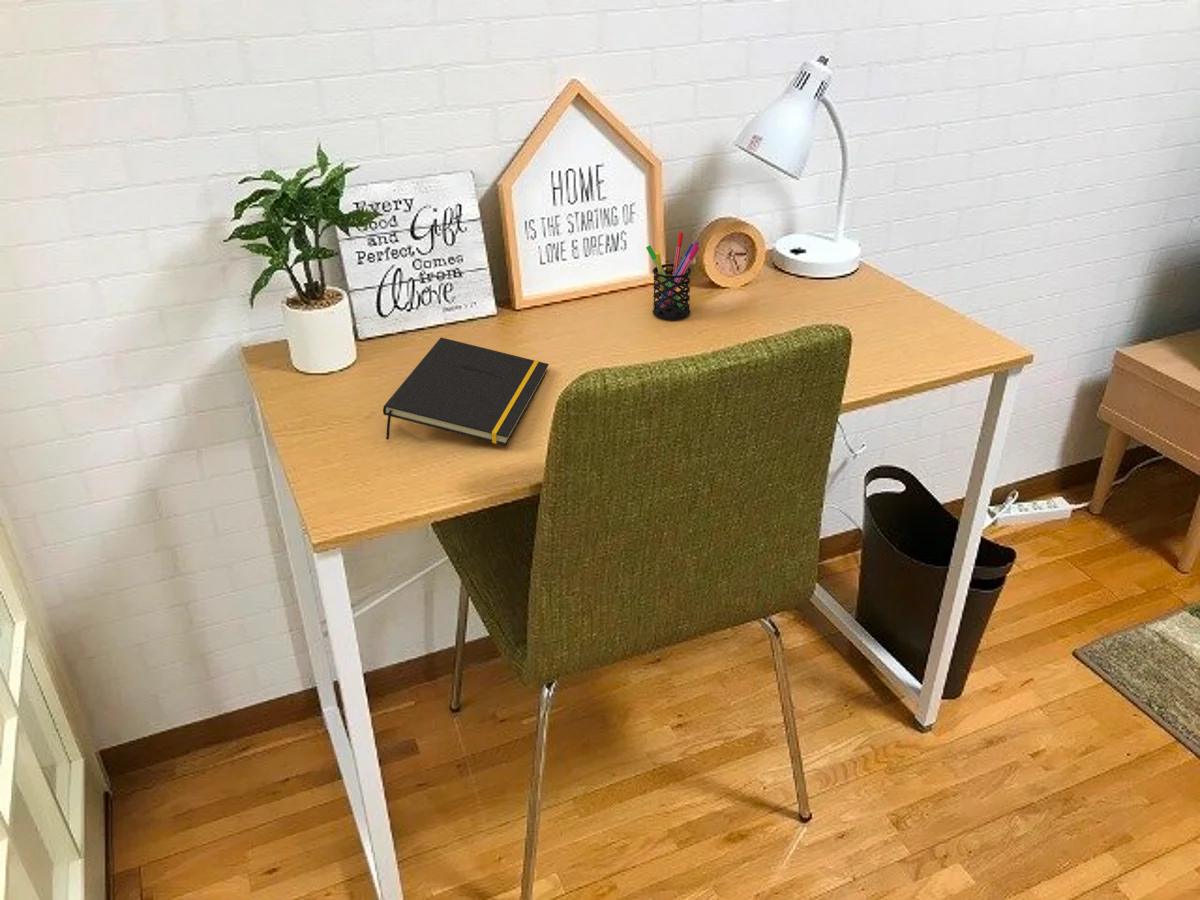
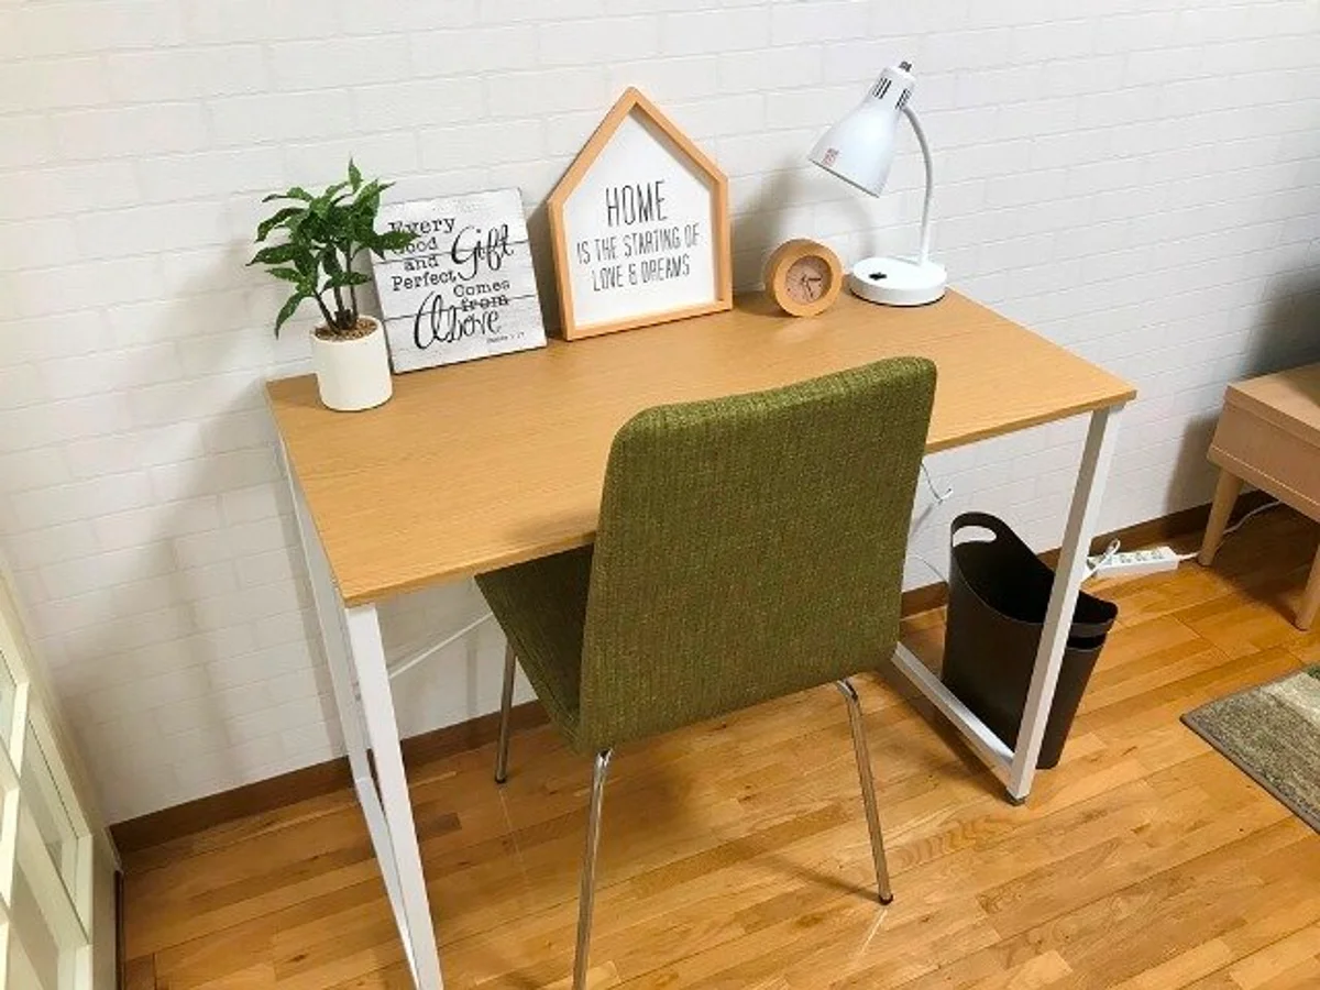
- pen holder (668, 273)
- notepad (471, 387)
